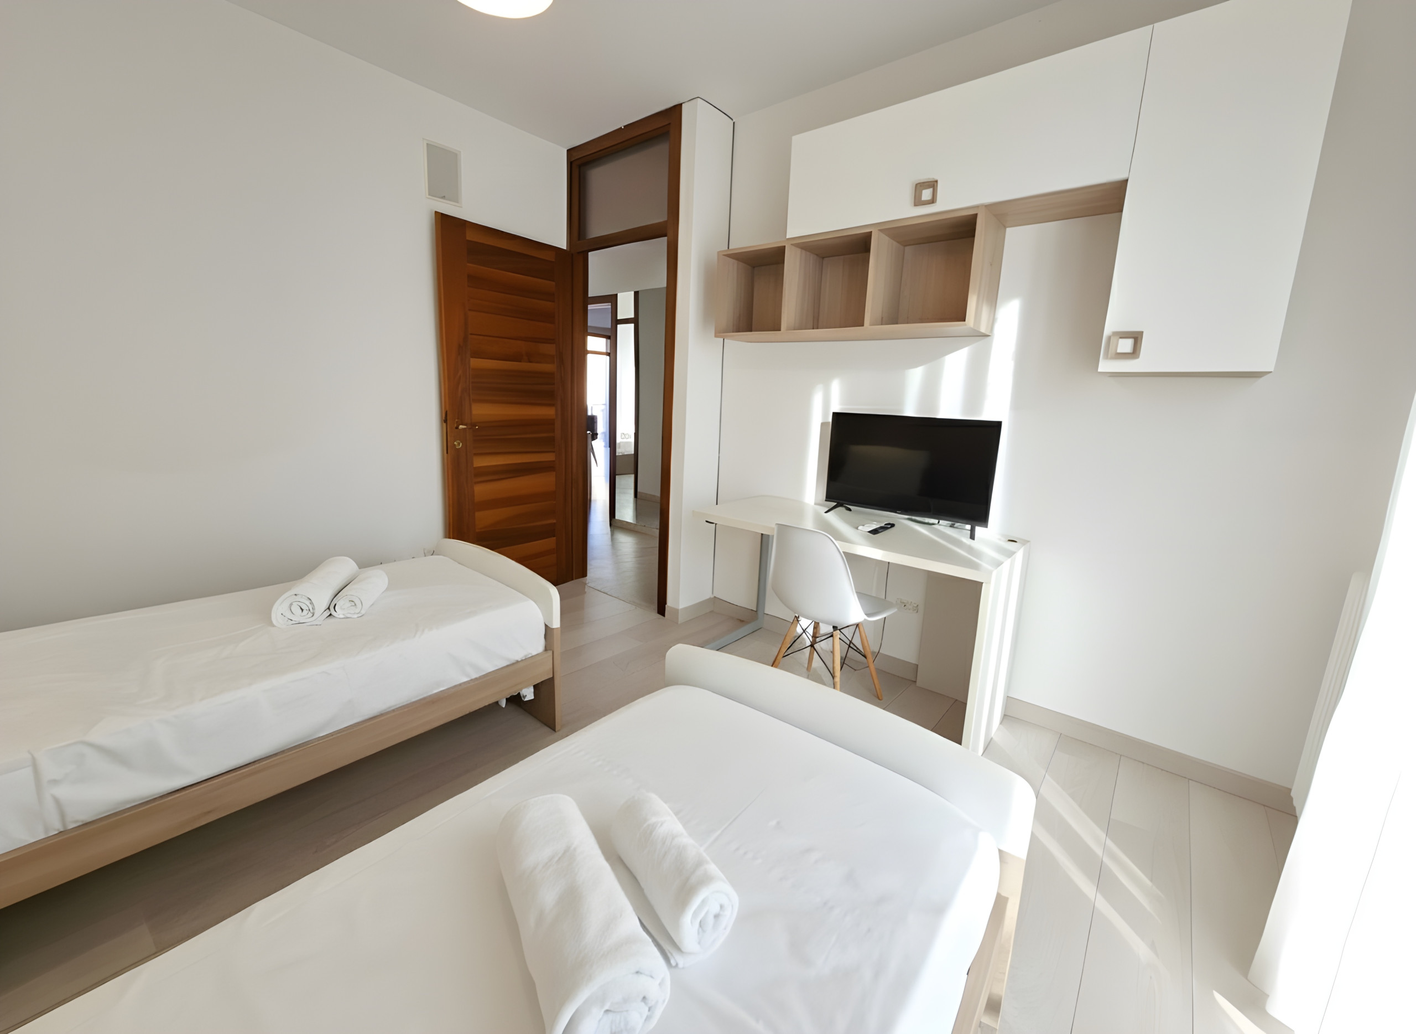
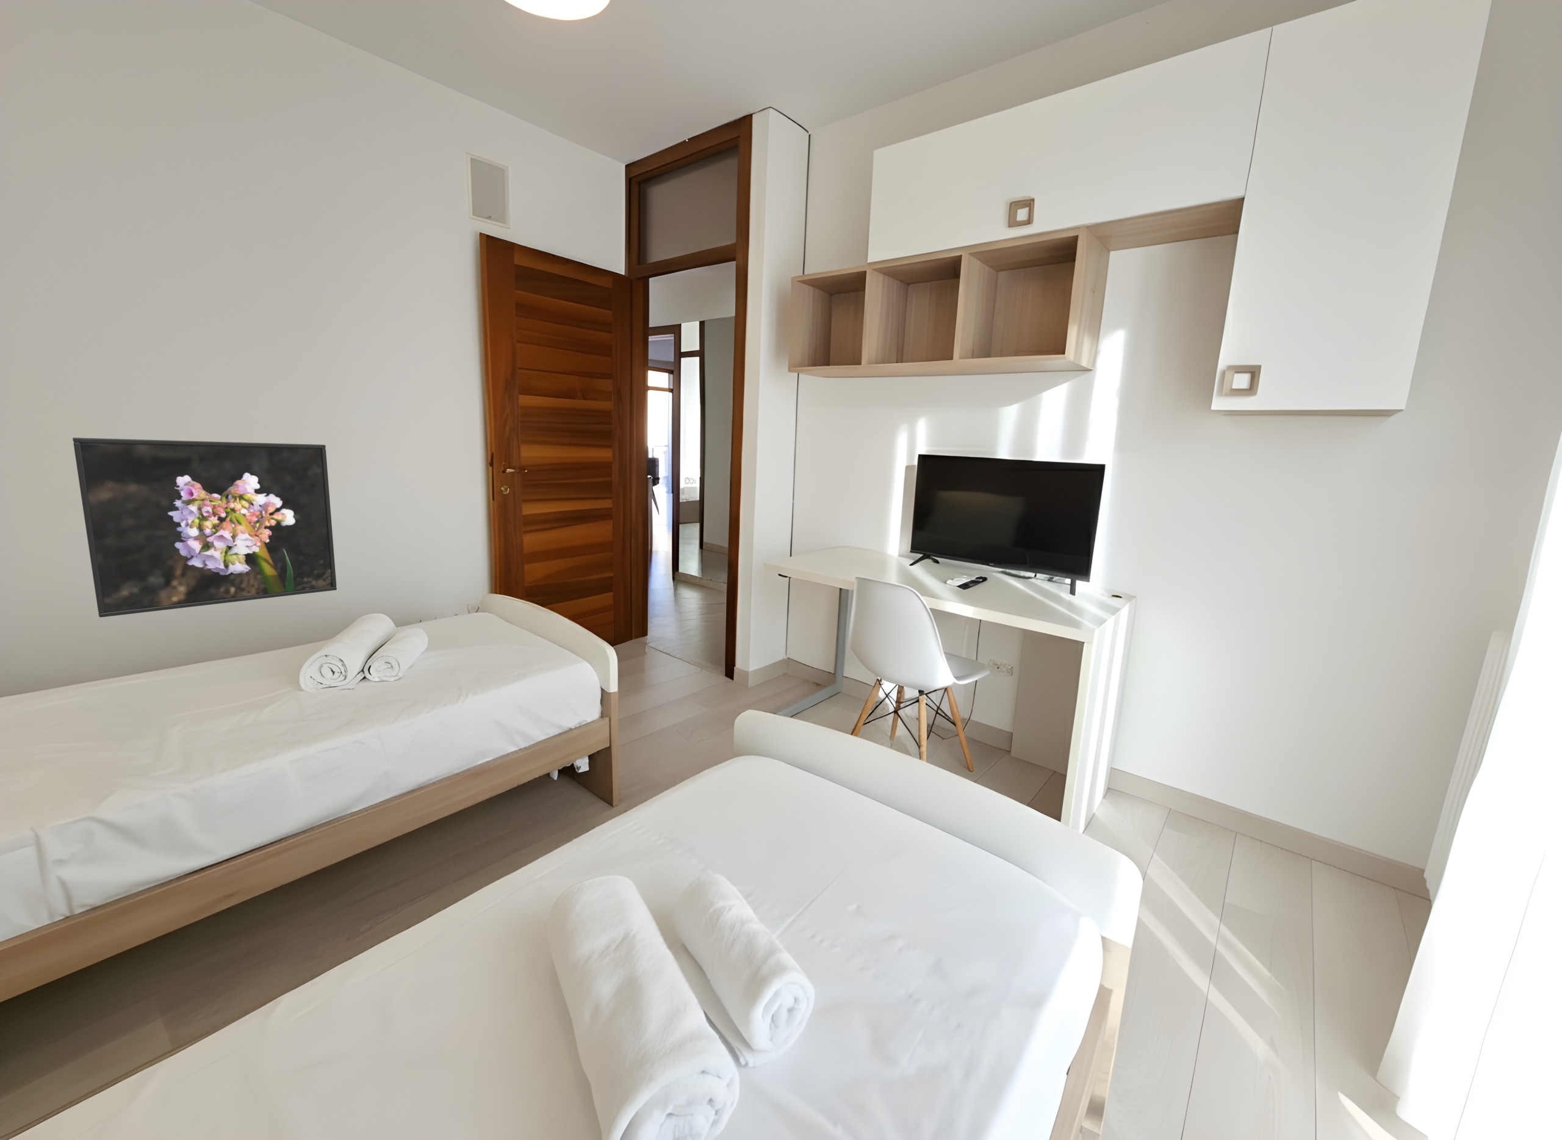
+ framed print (222, 523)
